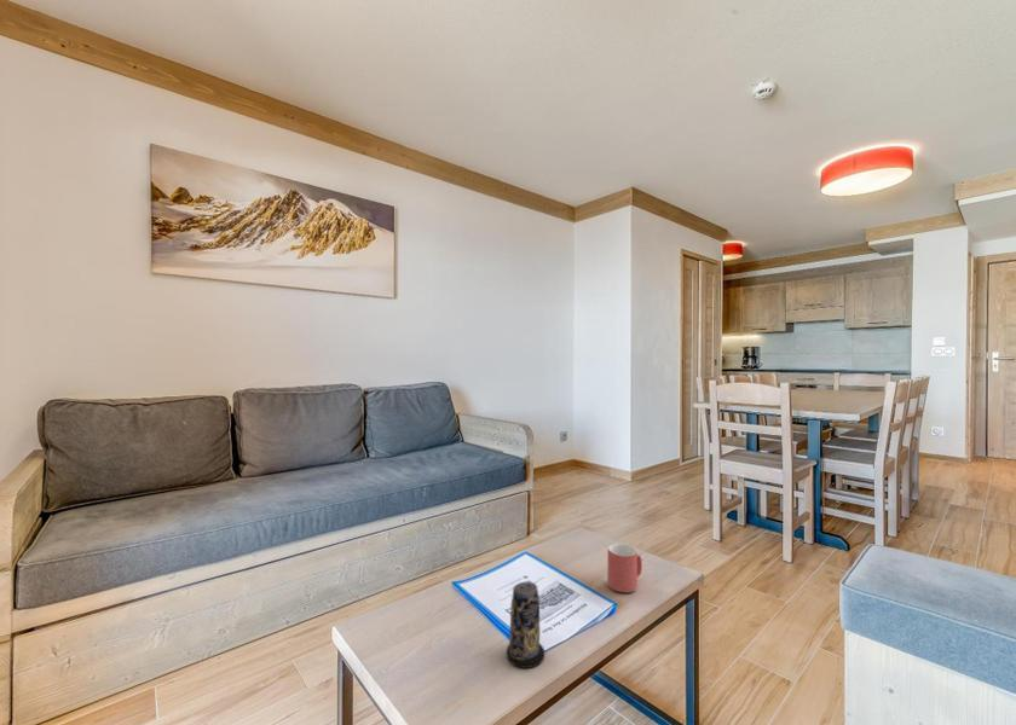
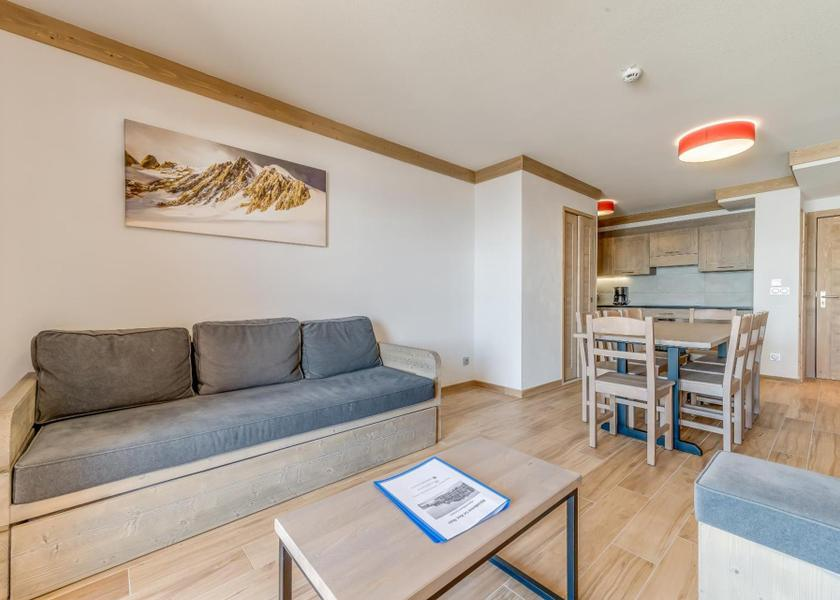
- mug (627, 566)
- candle (525, 620)
